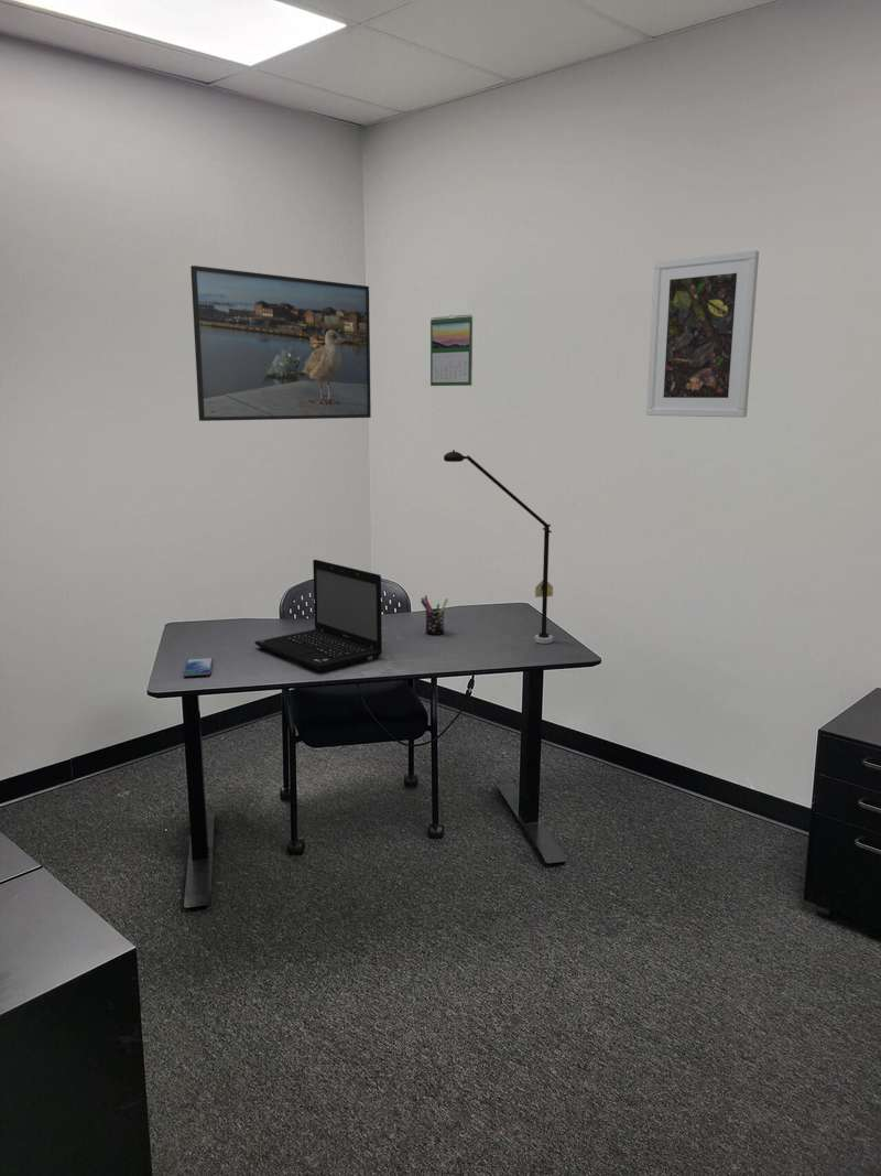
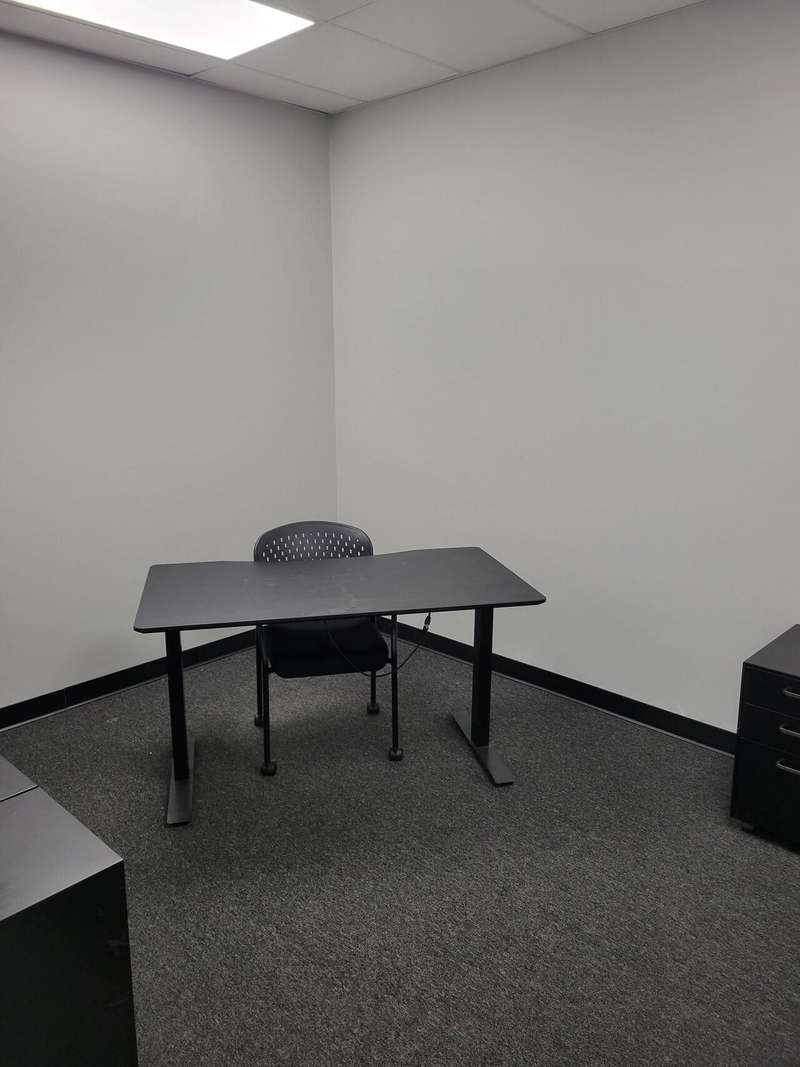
- laptop (316, 612)
- pen holder (434, 614)
- desk lamp (544, 548)
- smartphone (198, 667)
- calendar (450, 350)
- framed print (699, 337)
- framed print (289, 348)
